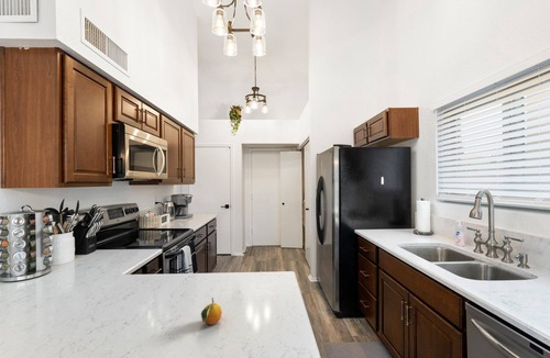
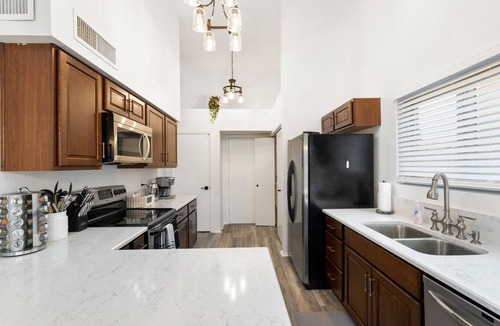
- fruit (209, 312)
